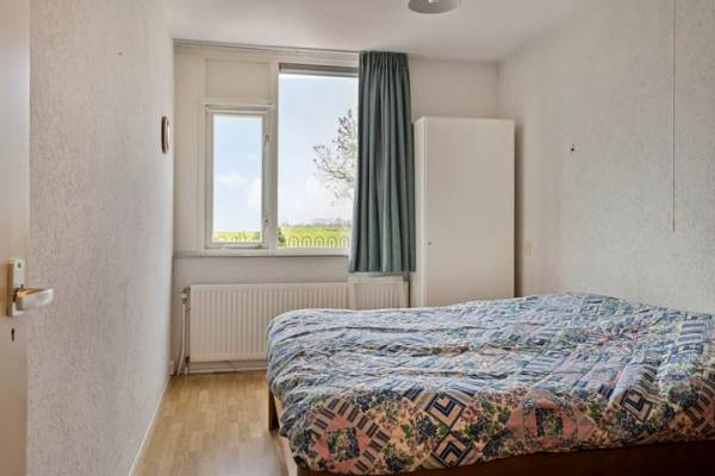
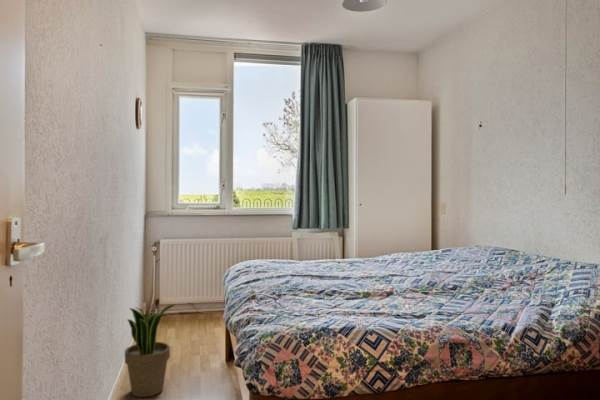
+ potted plant (150, 346)
